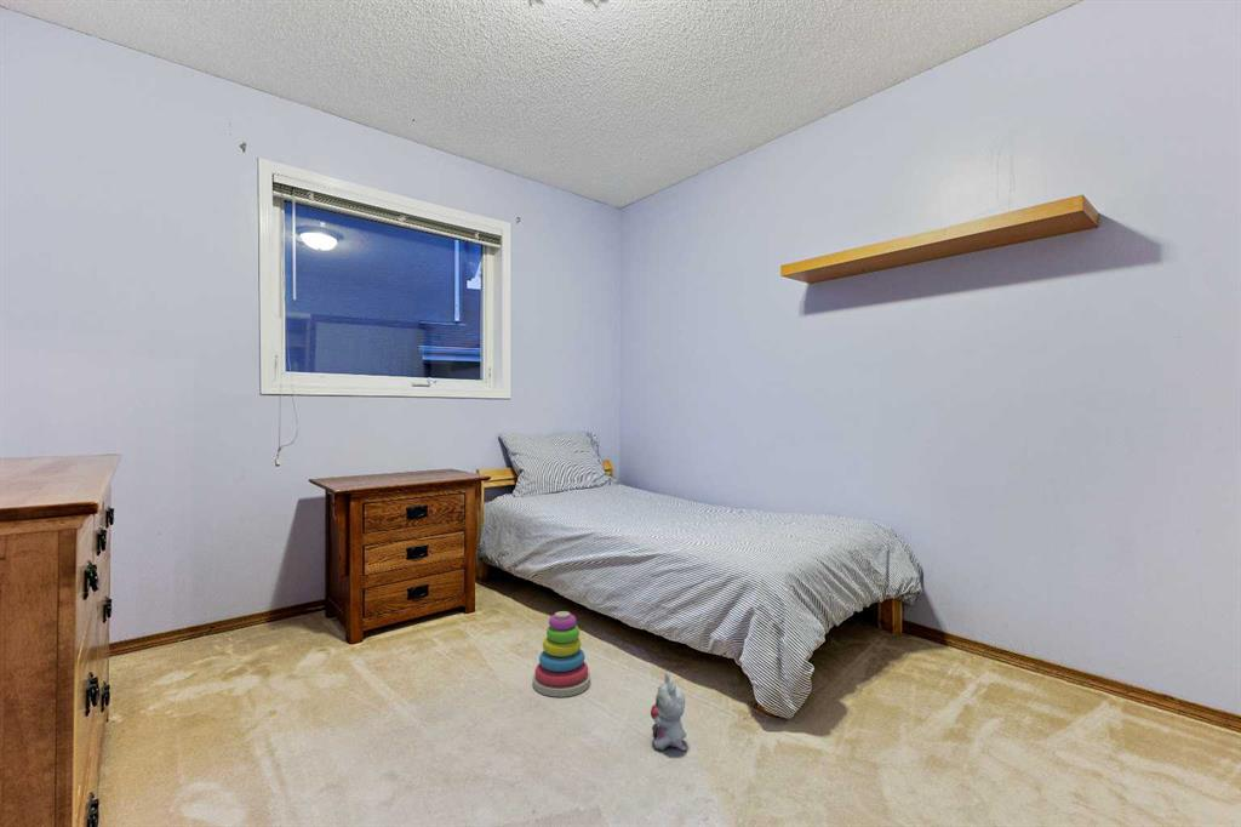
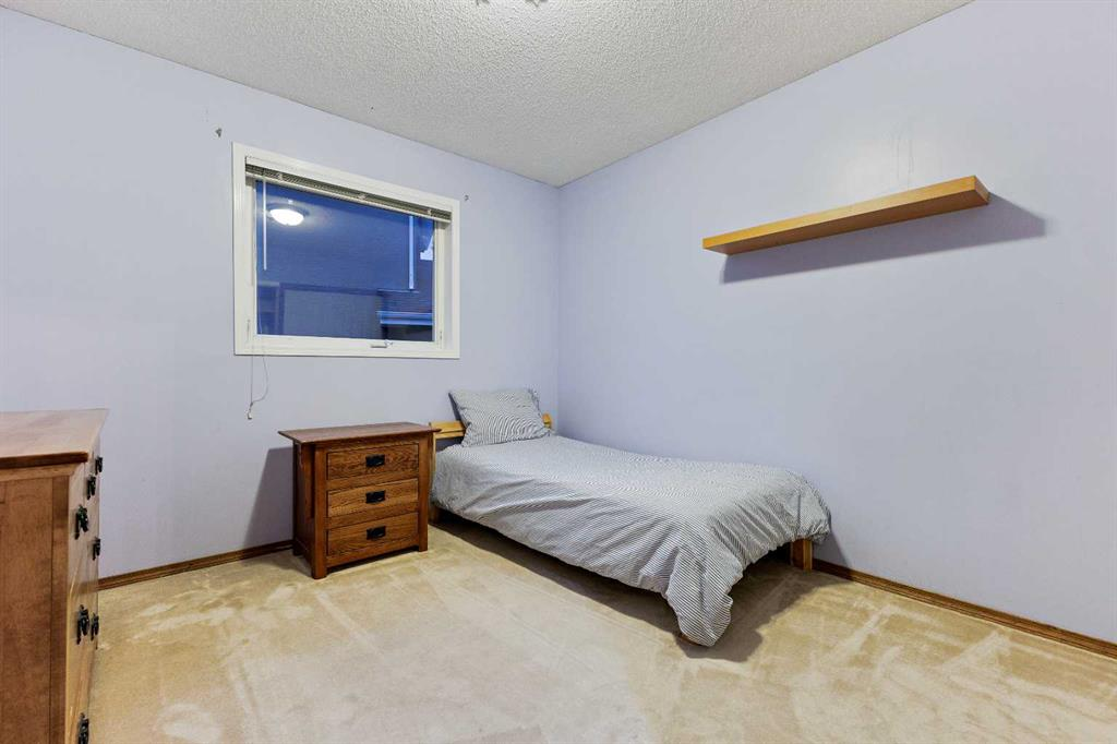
- plush toy (668, 708)
- stacking toy (561, 648)
